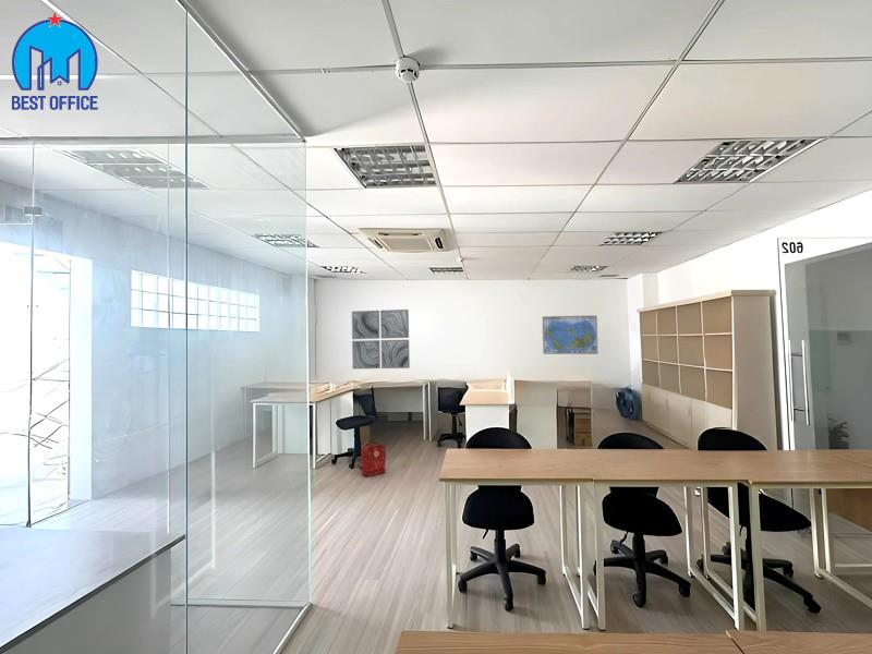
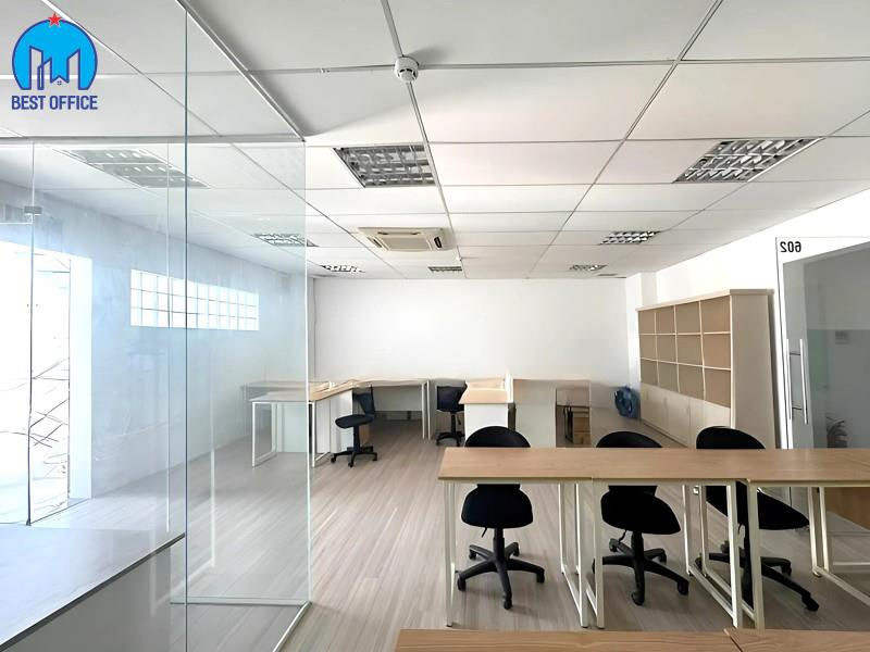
- backpack (372, 457)
- wall art (382, 338)
- world map (569, 335)
